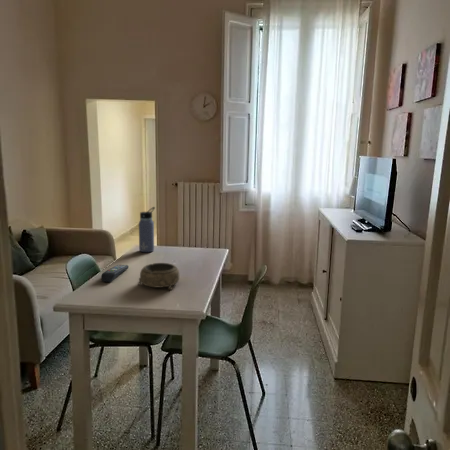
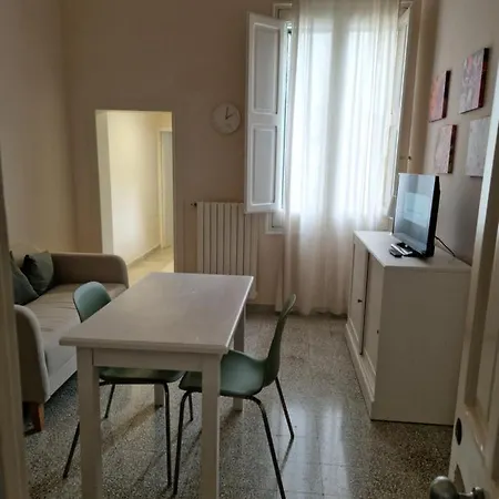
- water bottle (147, 228)
- remote control (115, 271)
- decorative bowl (158, 275)
